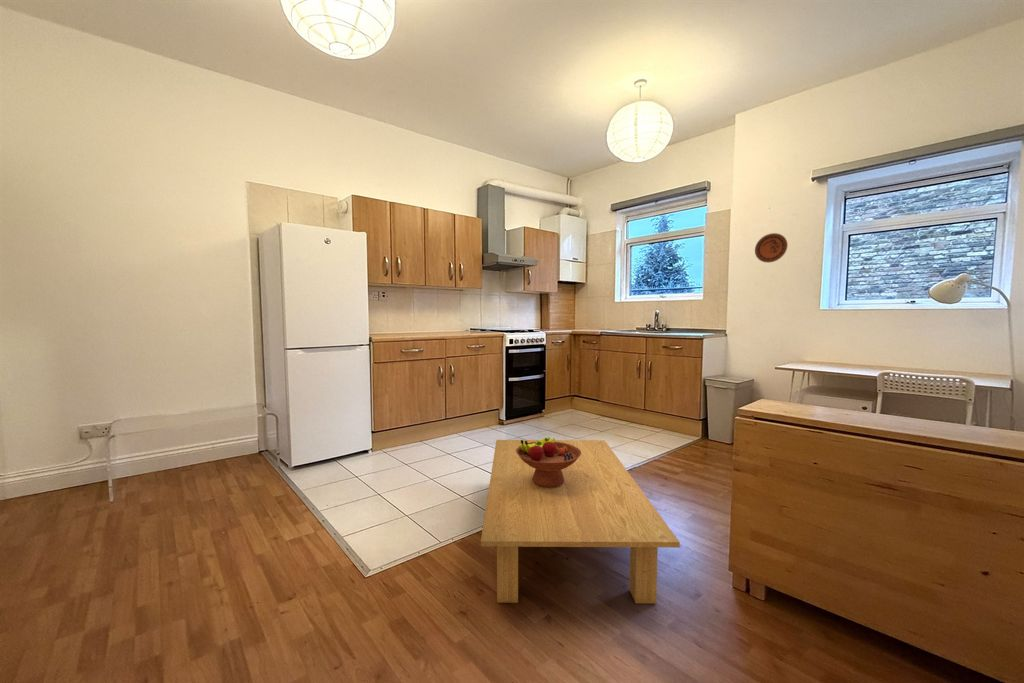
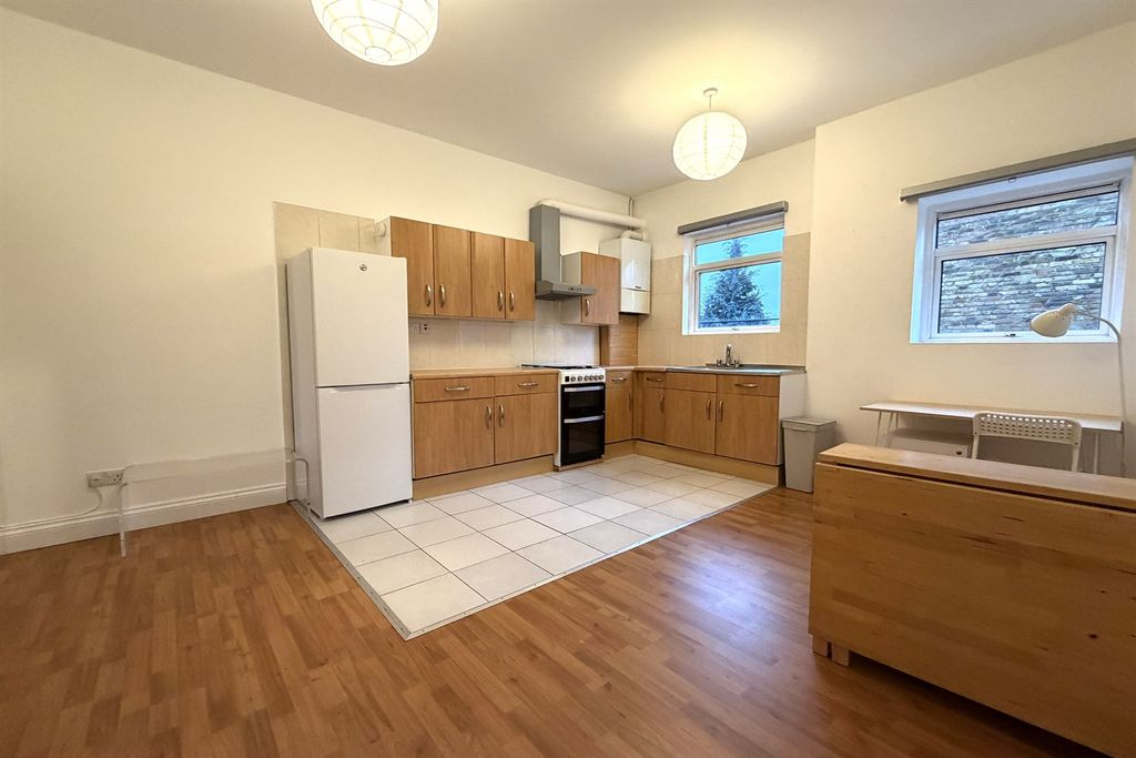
- decorative plate (770, 248)
- fruit bowl (548, 460)
- coffee table (560, 502)
